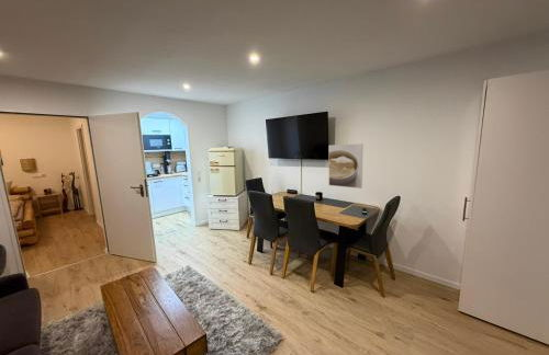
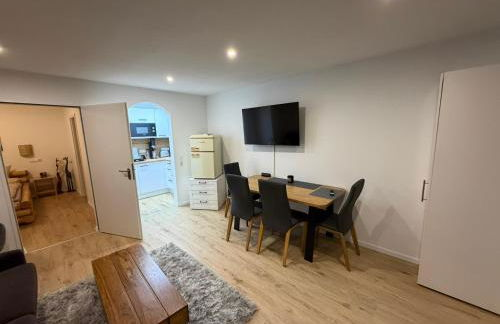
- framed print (345, 165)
